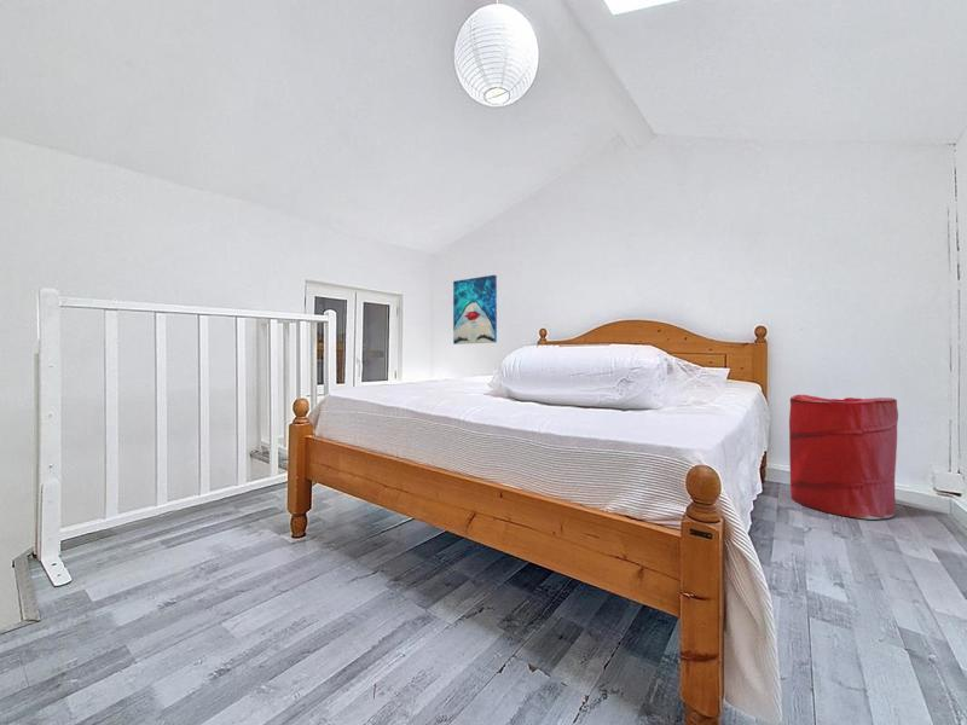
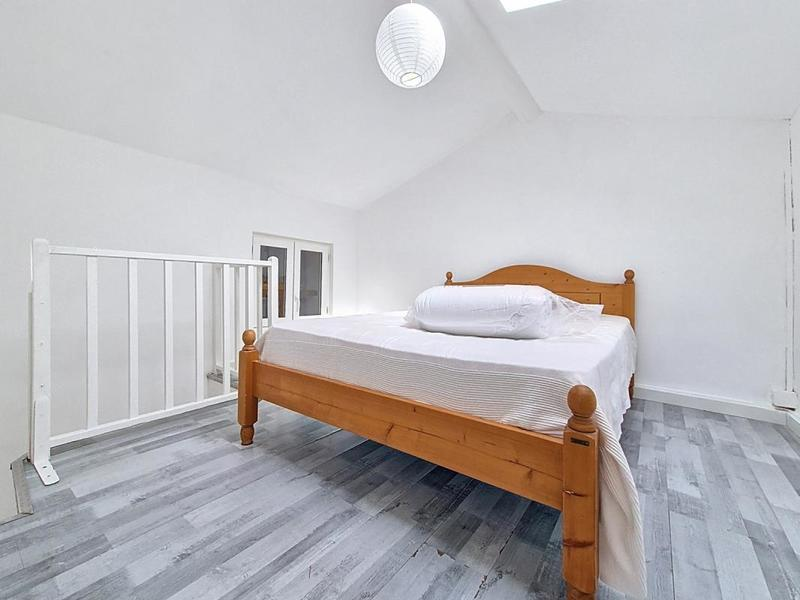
- wall art (474, 311)
- laundry hamper (840, 448)
